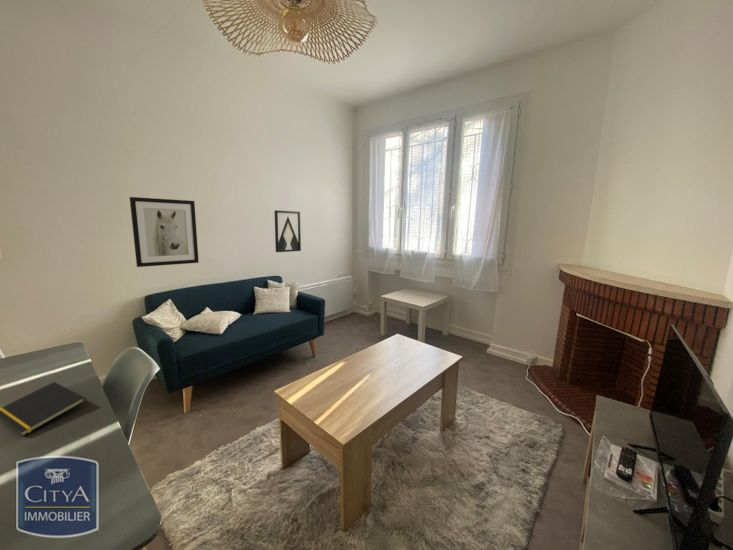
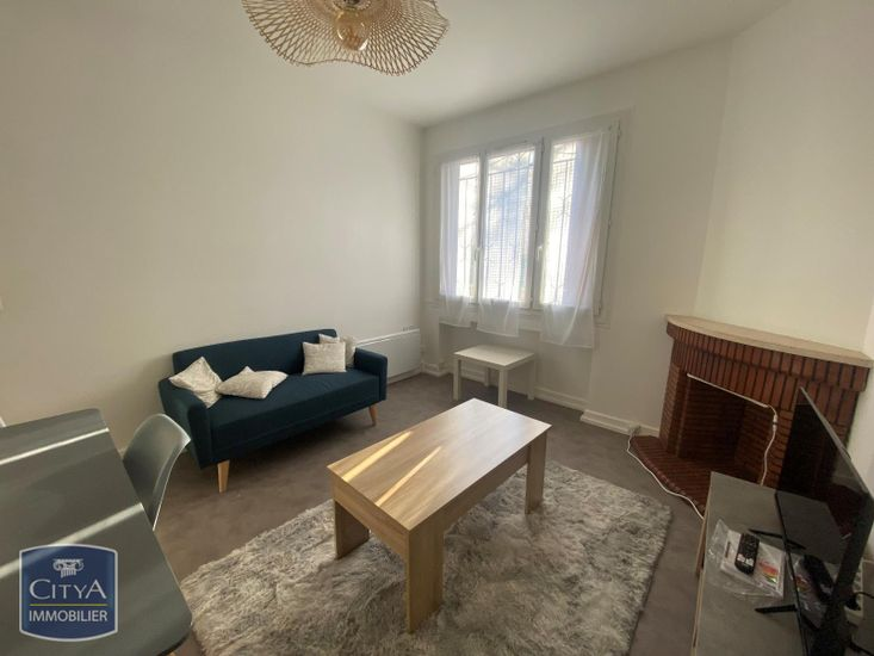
- notepad (40, 405)
- wall art (288, 231)
- wall art (166, 232)
